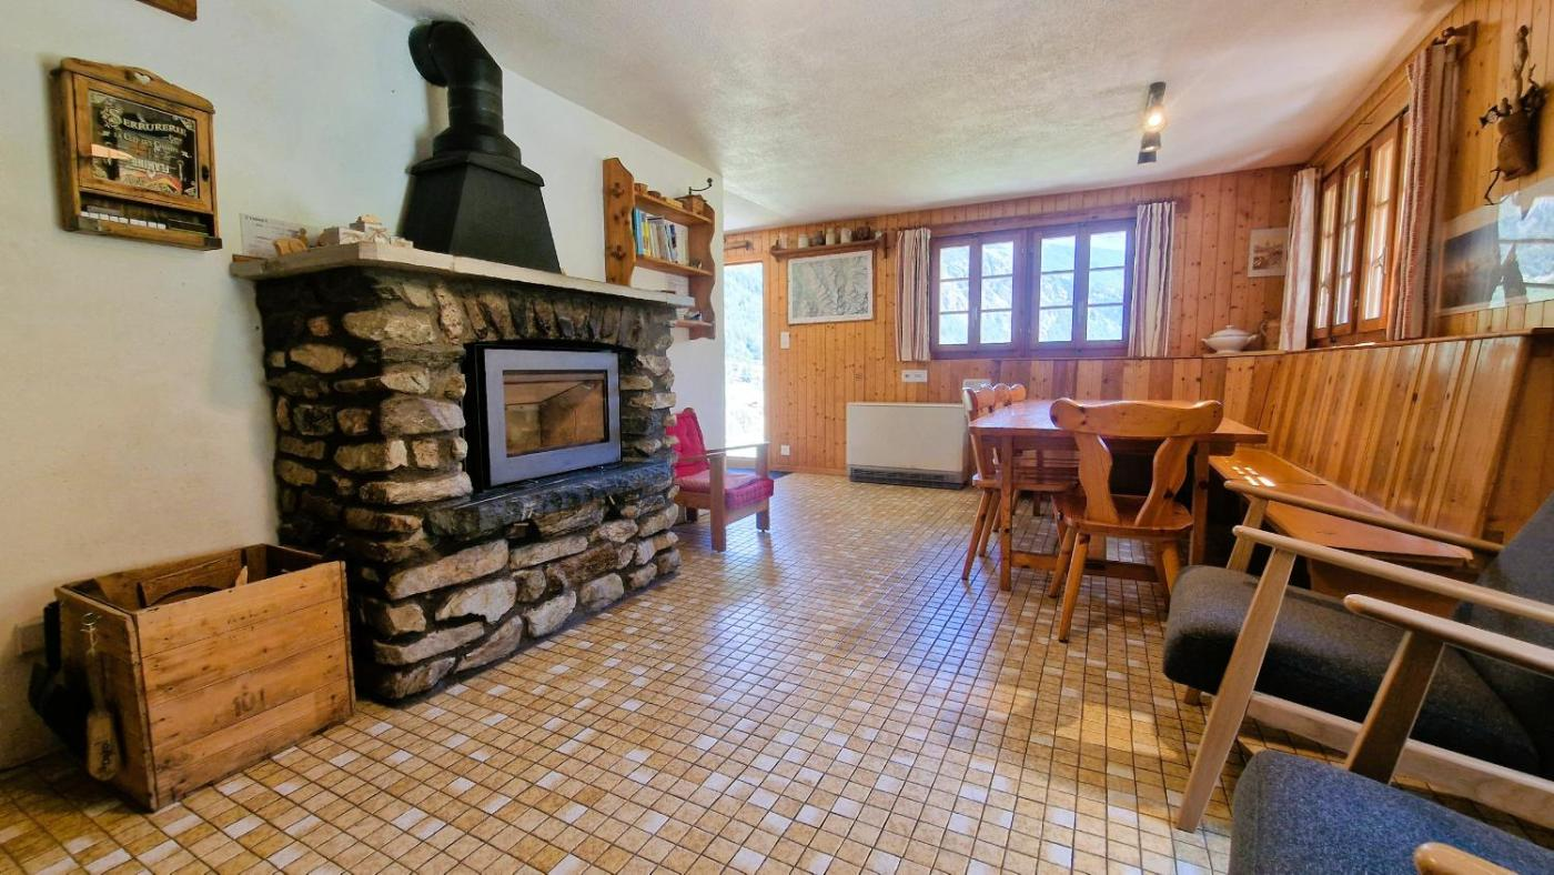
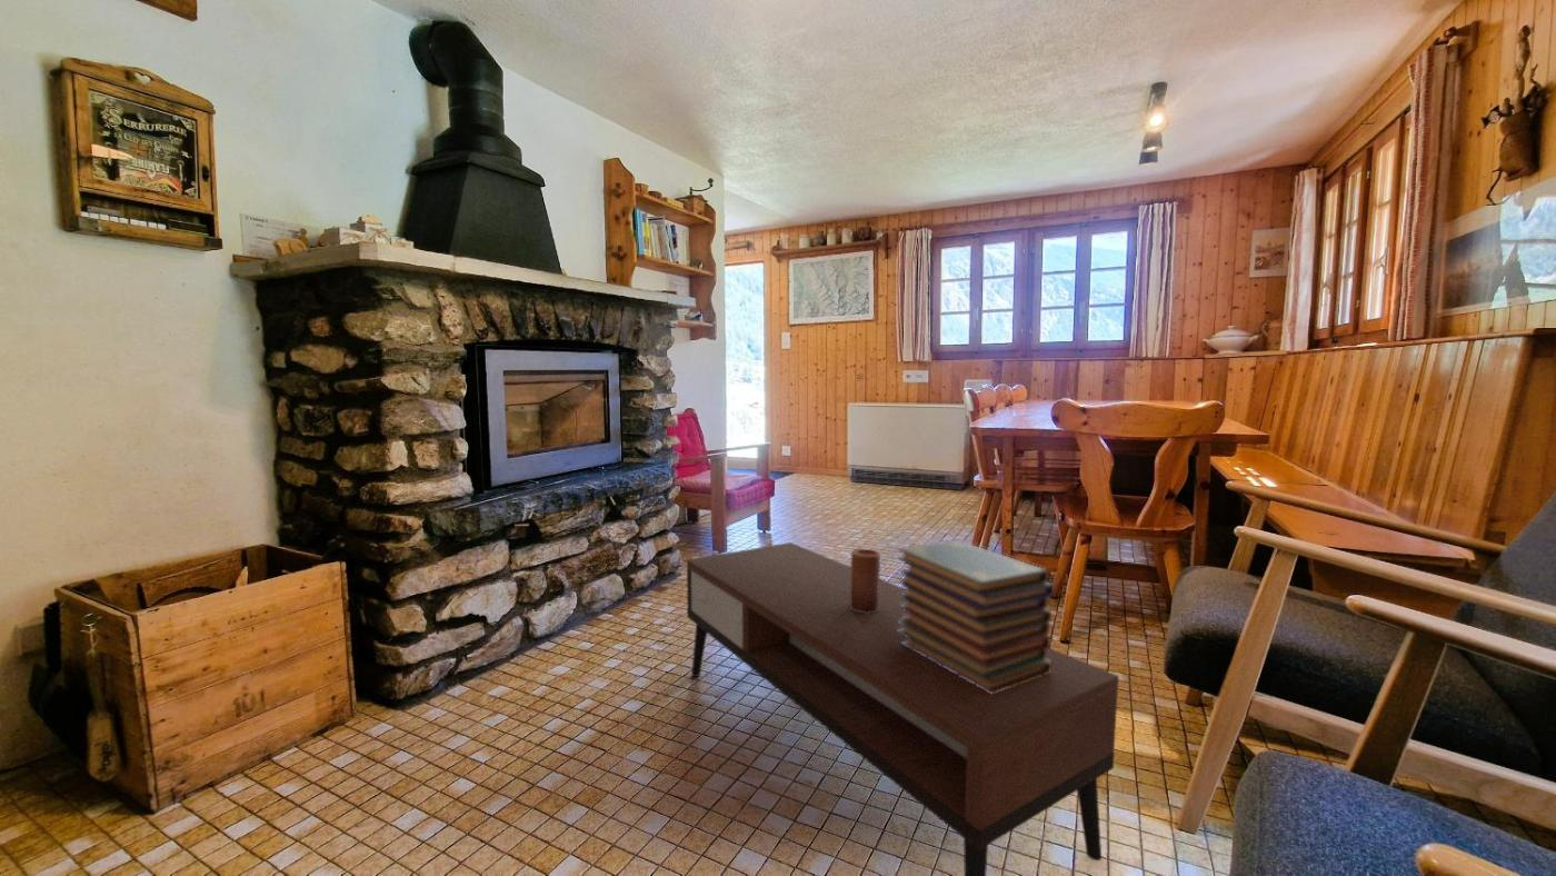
+ candle (865, 579)
+ book stack (969, 607)
+ coffee table (849, 675)
